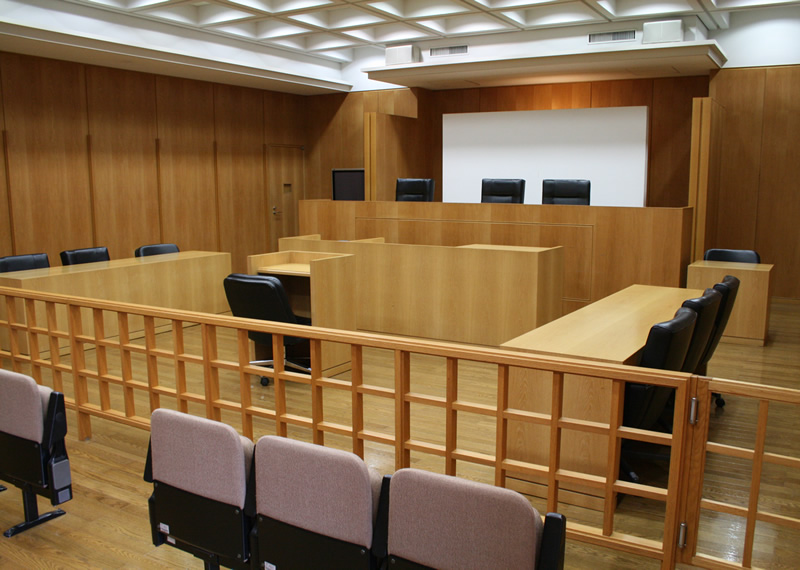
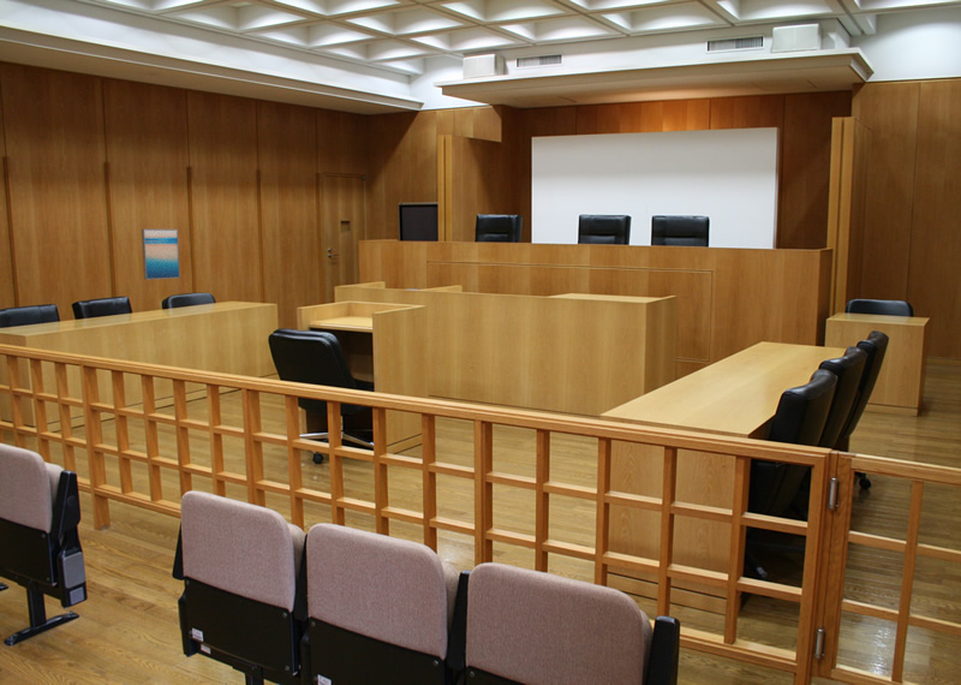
+ wall art (161, 254)
